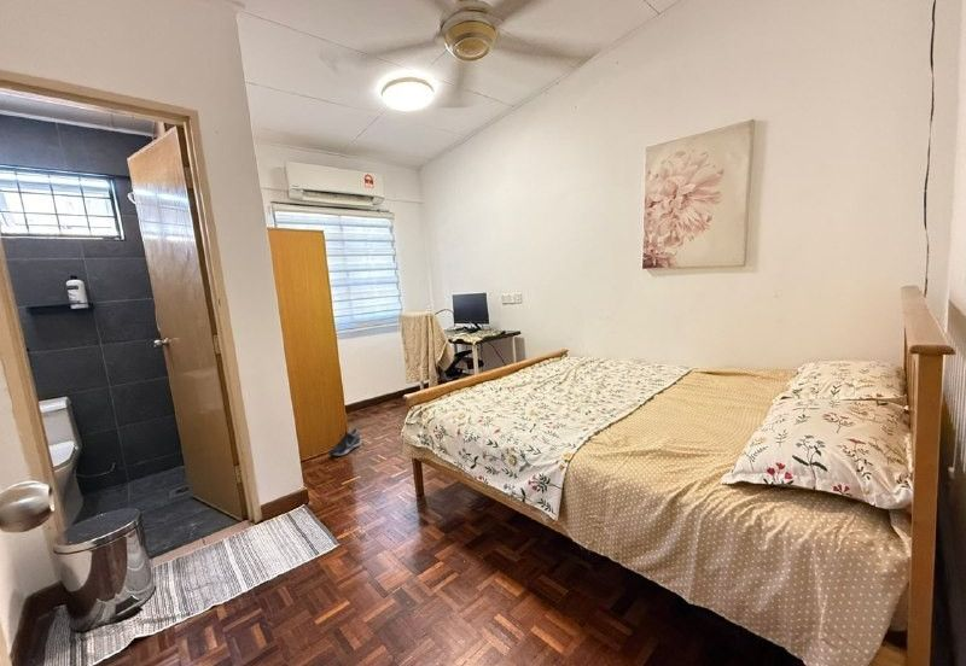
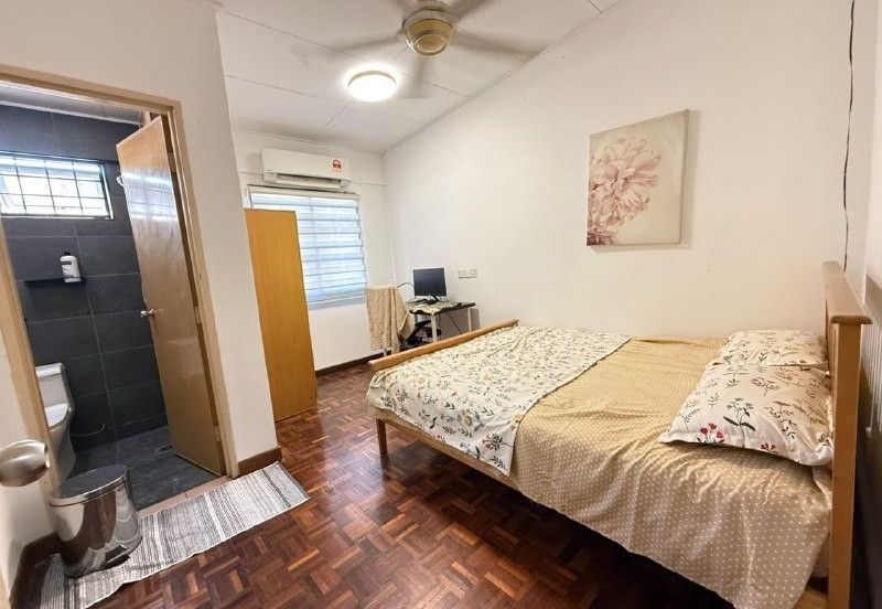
- shoe (344, 442)
